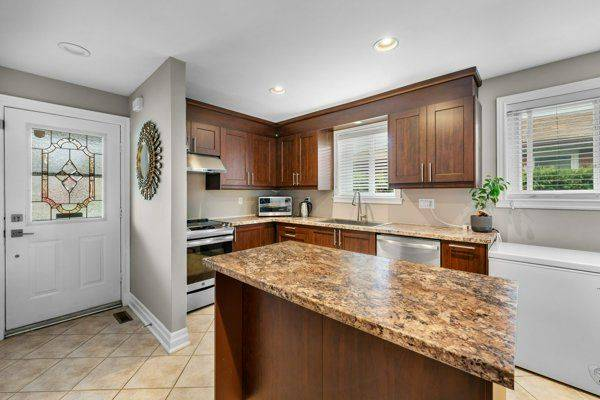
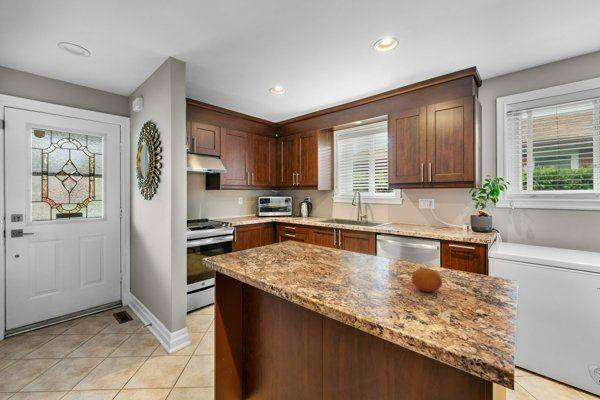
+ fruit (426, 279)
